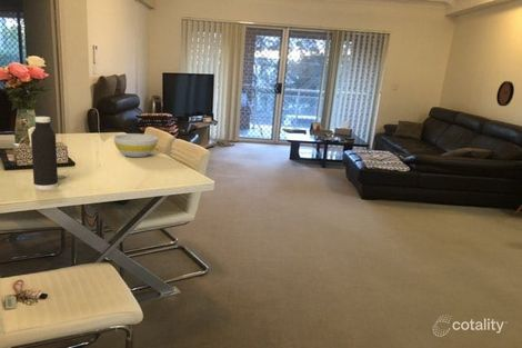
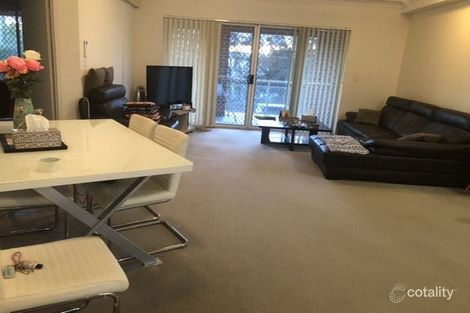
- clock (504, 93)
- water bottle (43, 152)
- bowl (135, 146)
